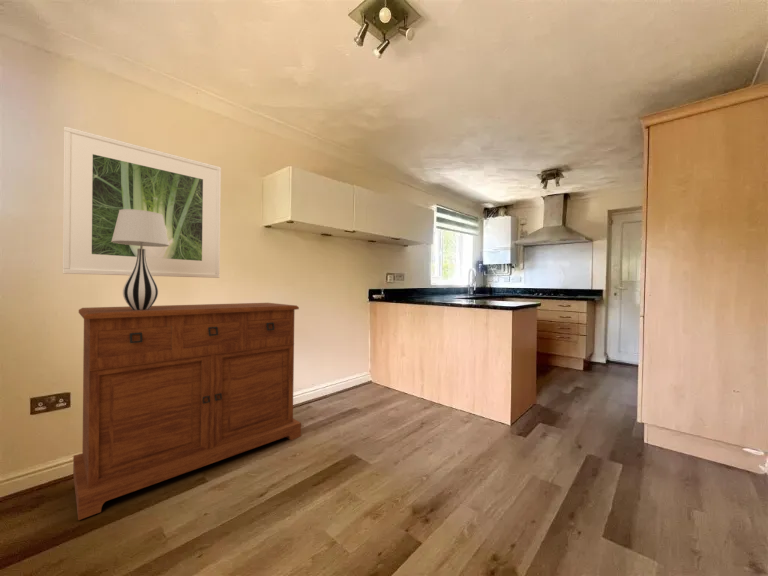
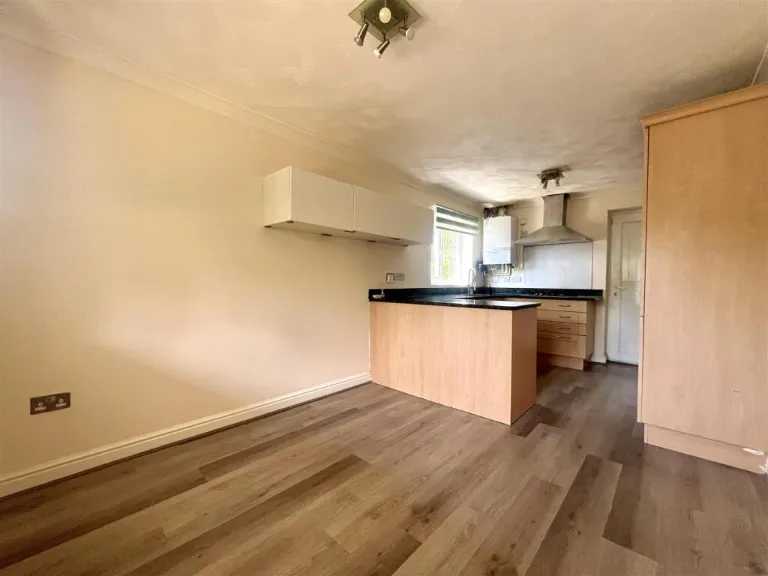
- table lamp (141, 261)
- sideboard (201, 380)
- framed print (152, 211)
